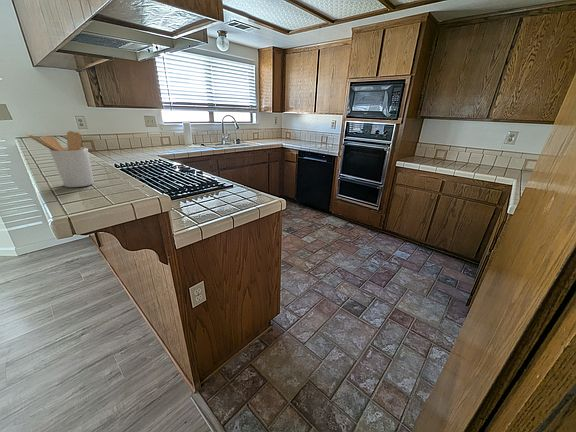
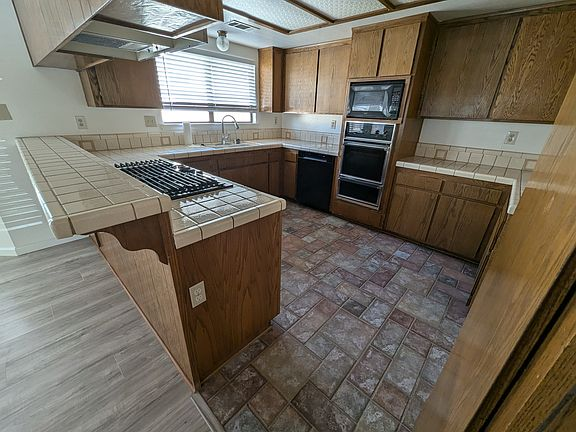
- utensil holder (63, 159)
